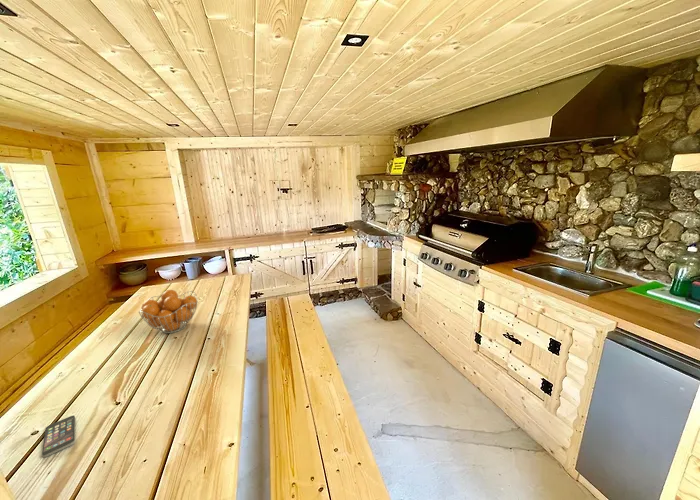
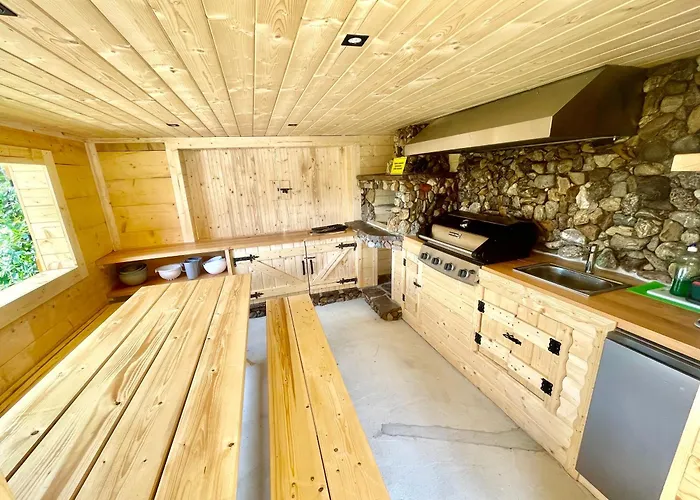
- smartphone (59, 434)
- fruit basket (170, 310)
